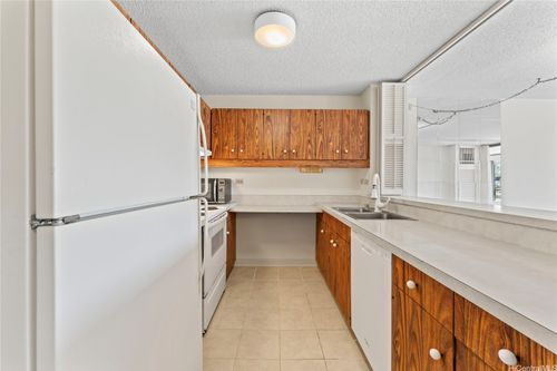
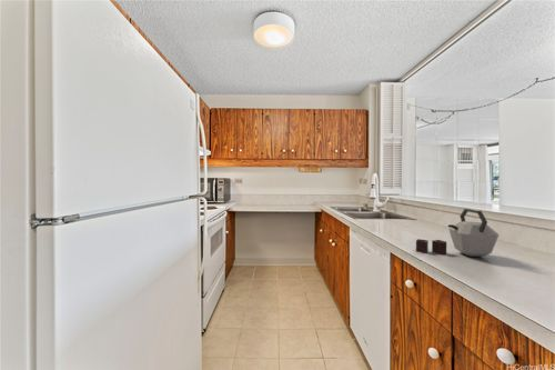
+ kettle (452, 231)
